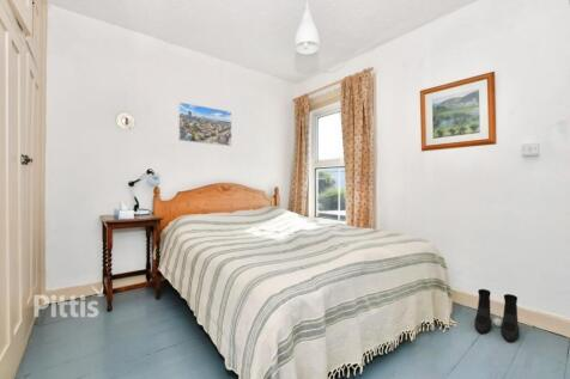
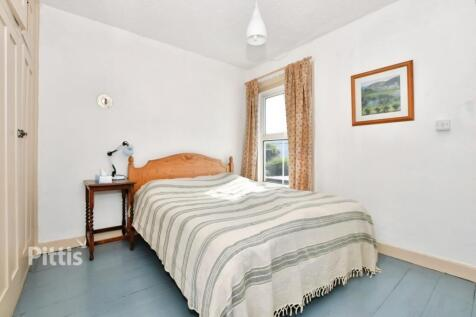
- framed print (206, 124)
- boots (496, 318)
